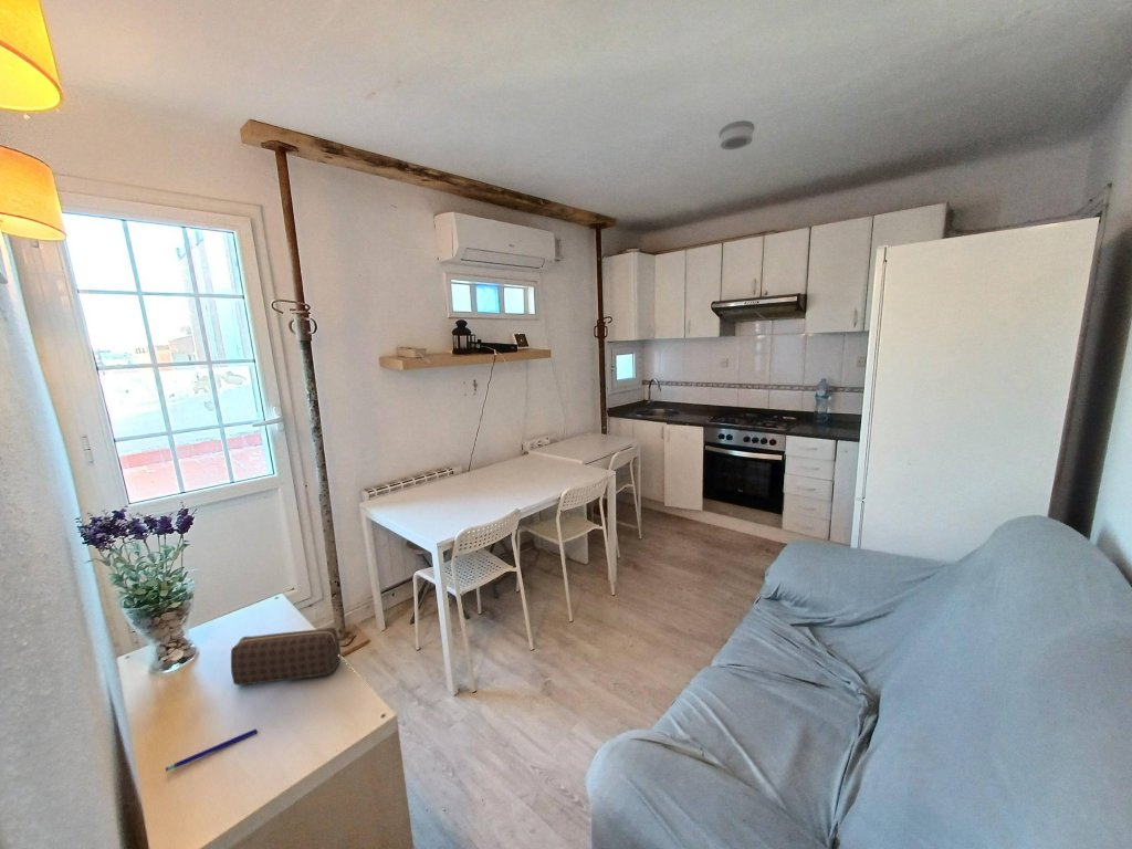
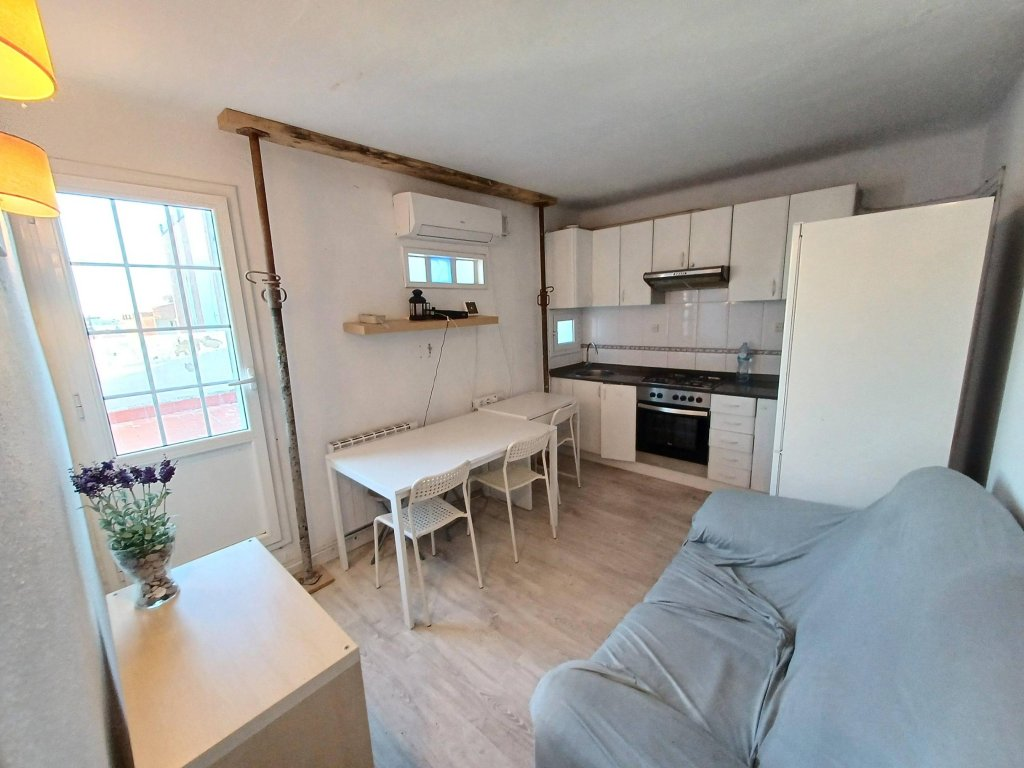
- smoke detector (736, 133)
- speaker (285, 654)
- pen (212, 748)
